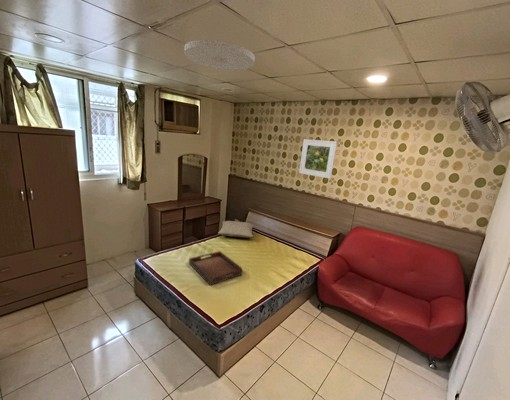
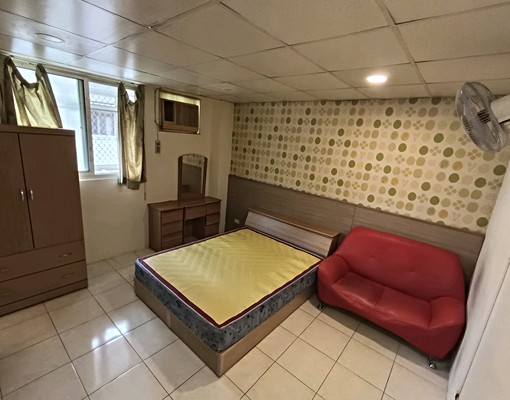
- pillow (236, 228)
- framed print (316, 158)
- serving tray (215, 266)
- ceiling light (220, 57)
